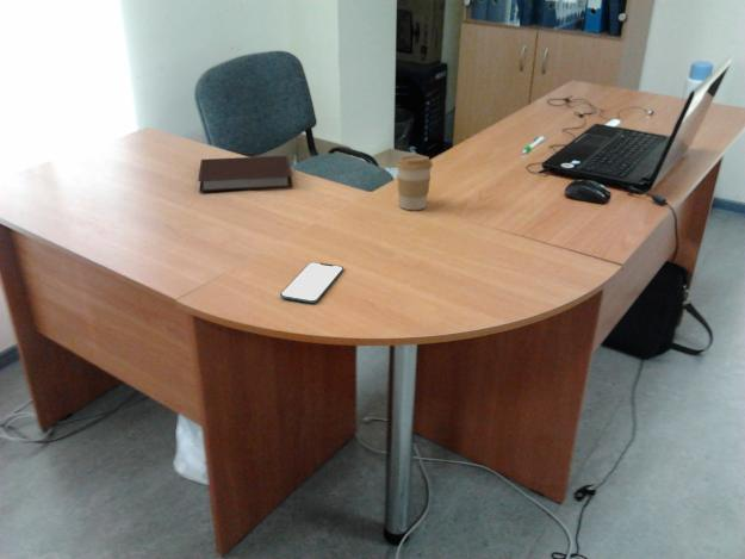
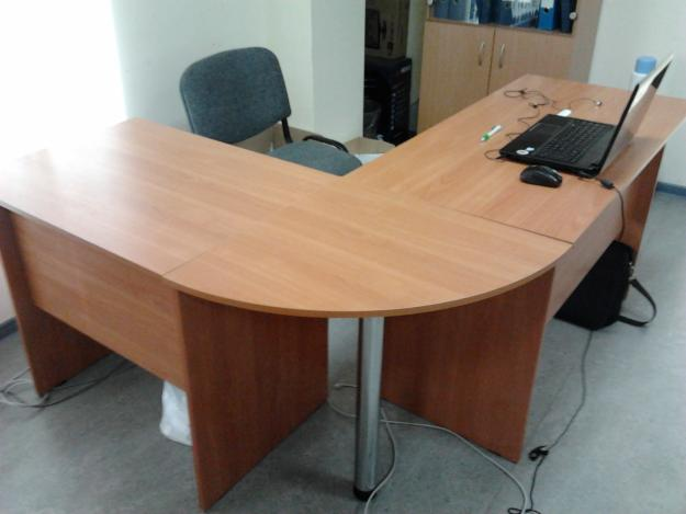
- coffee cup (412, 181)
- notebook (246, 172)
- smartphone (312, 281)
